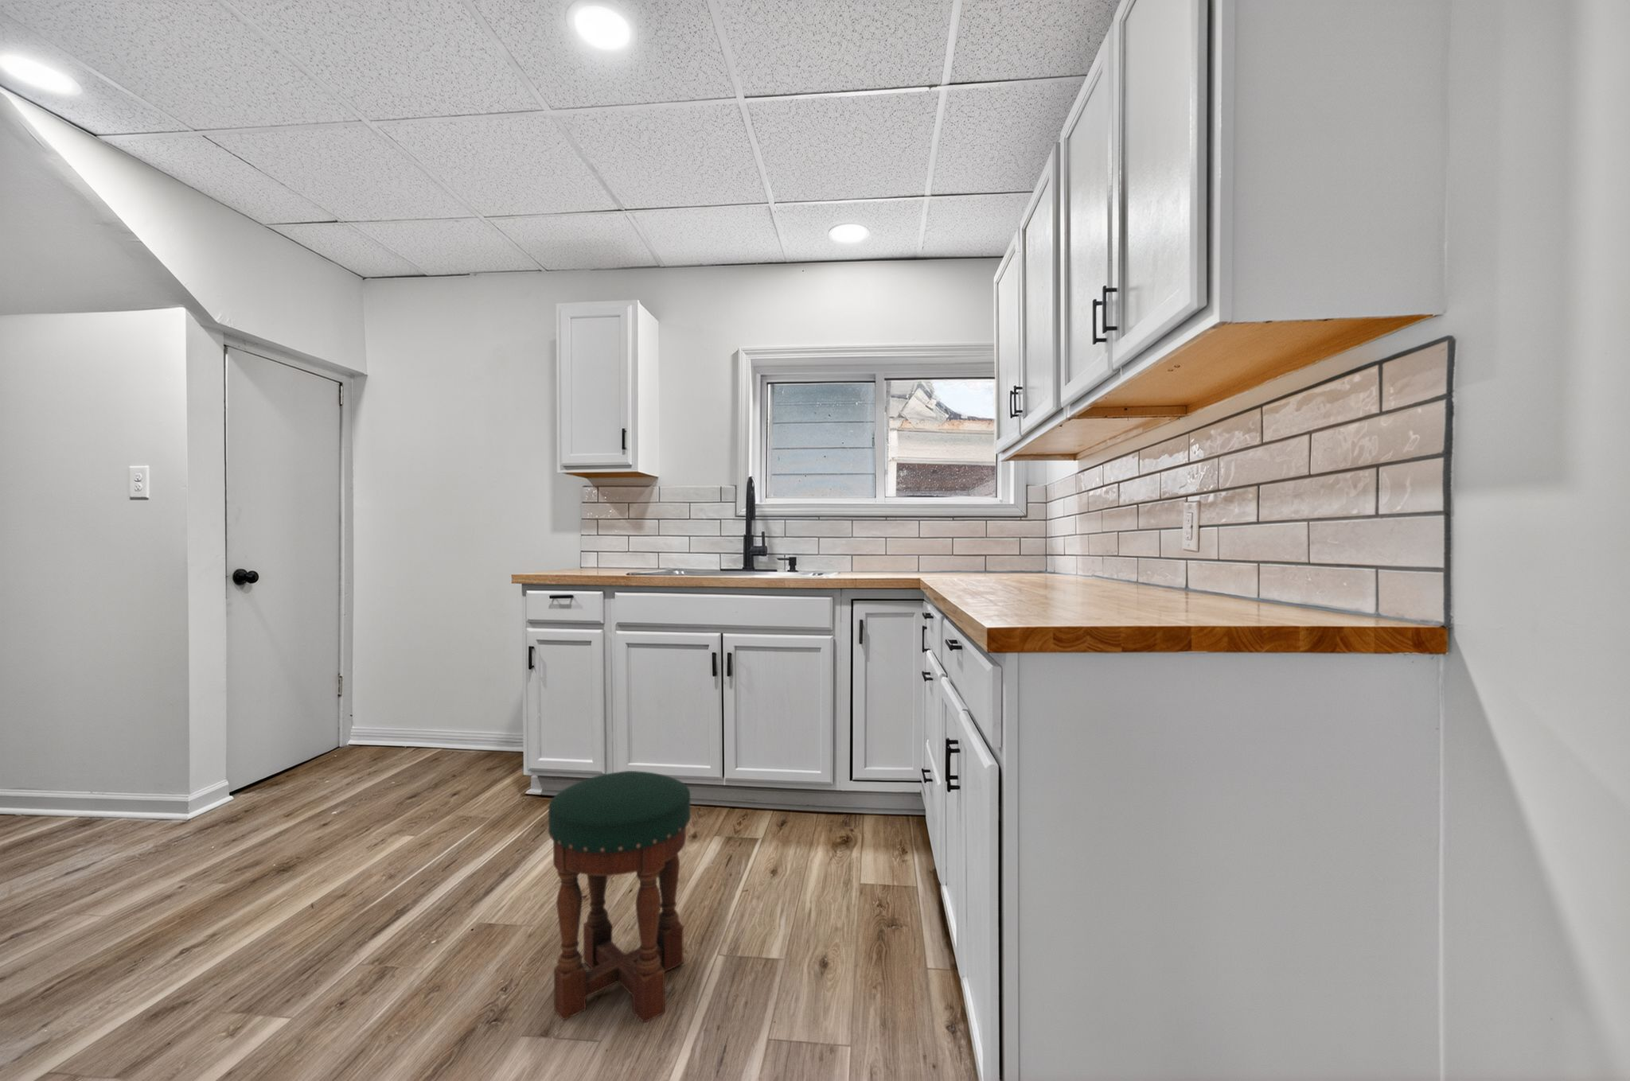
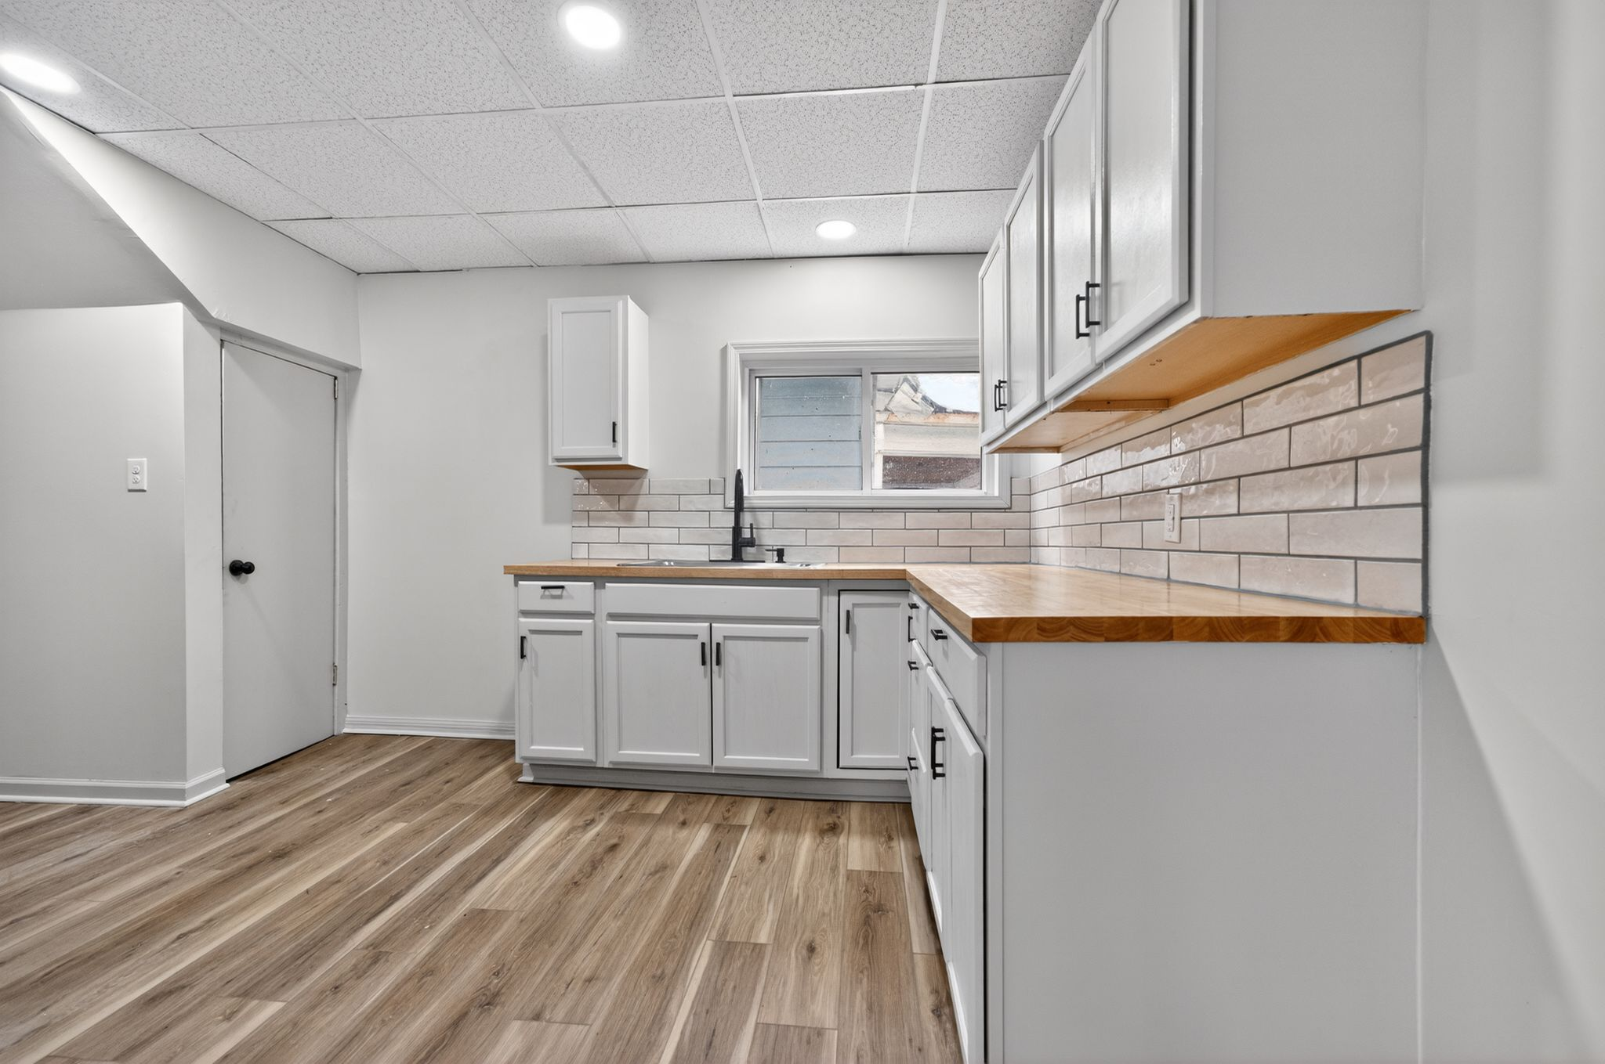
- stool (619, 875)
